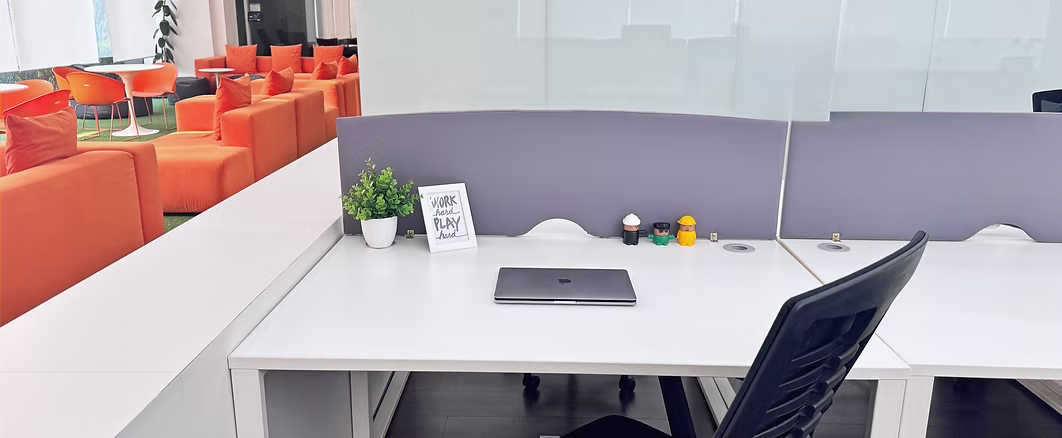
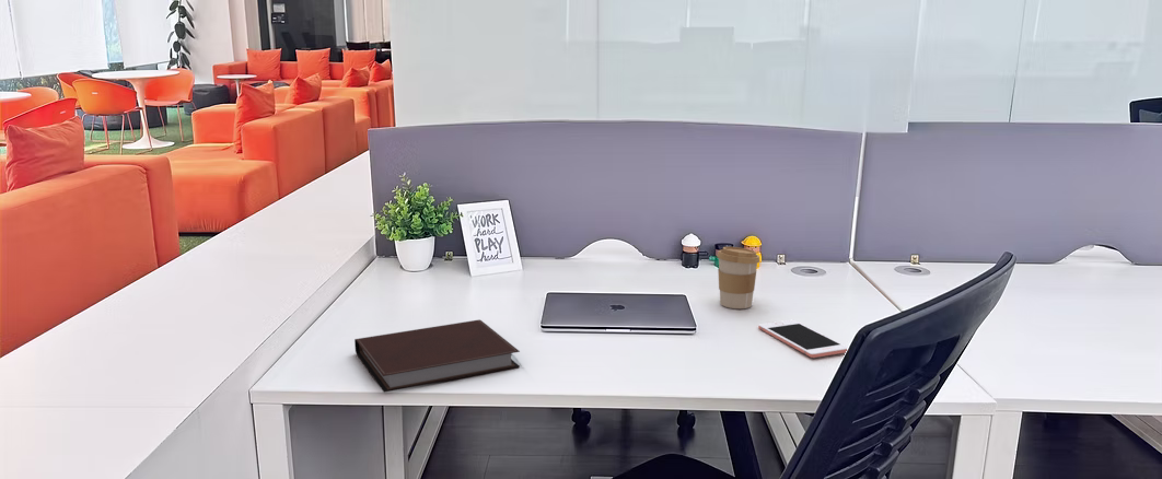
+ cell phone (801, 337)
+ notebook (435, 351)
+ coffee cup (736, 276)
